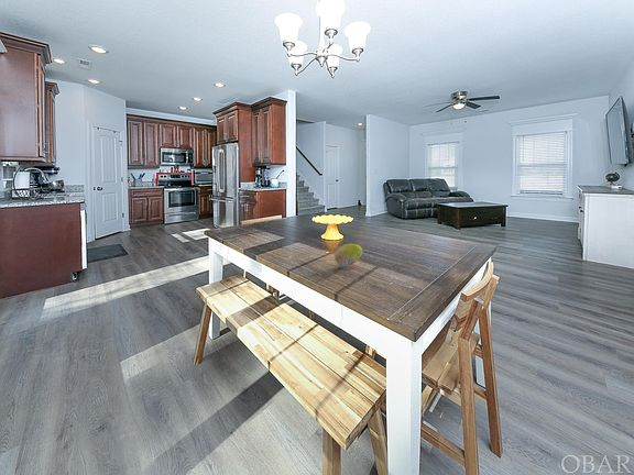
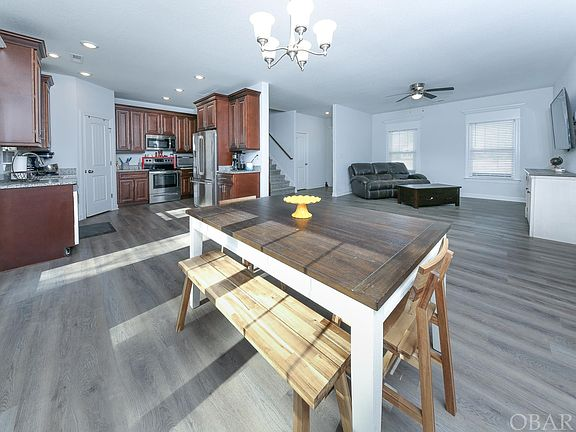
- fruit (348, 255)
